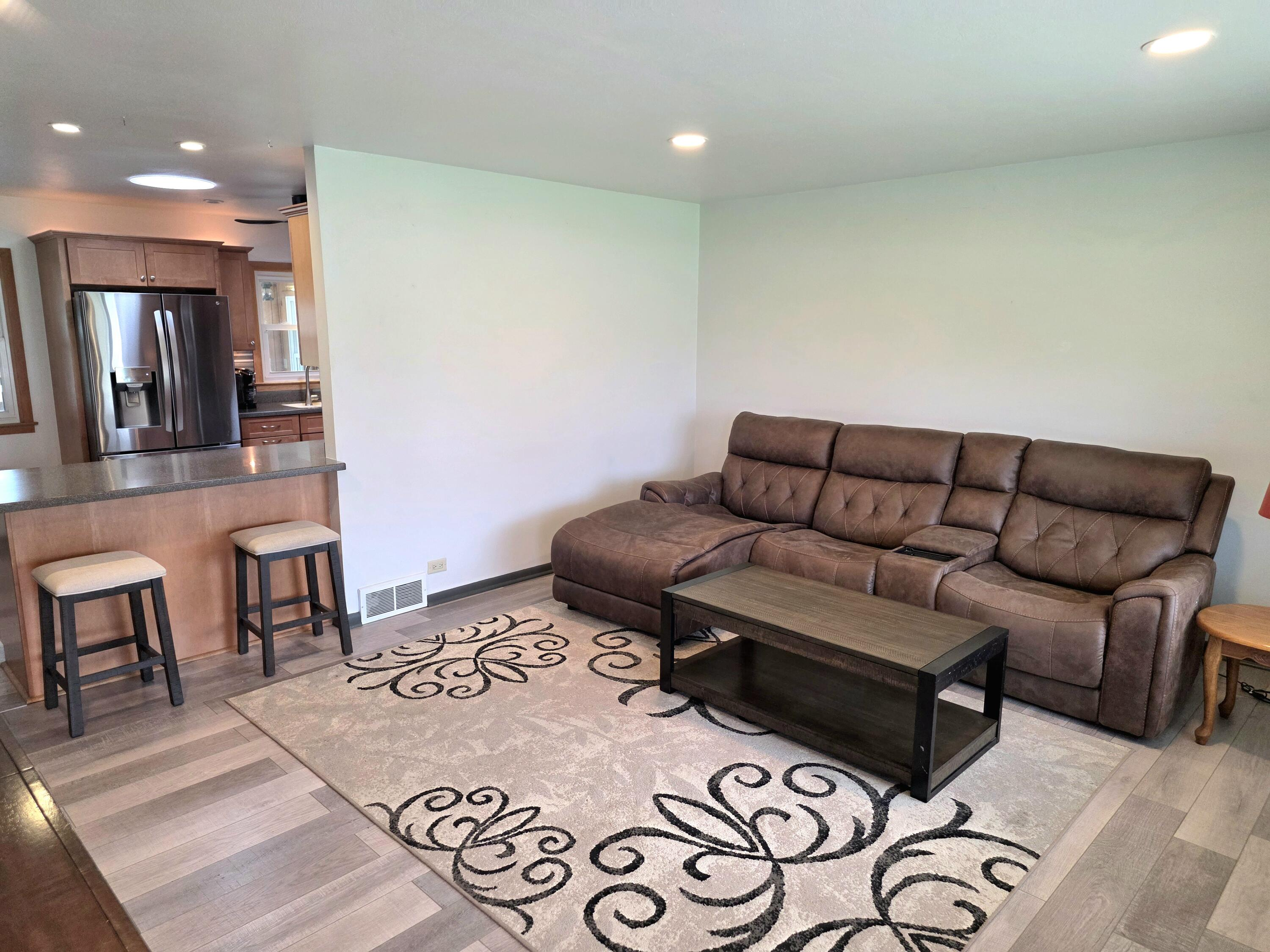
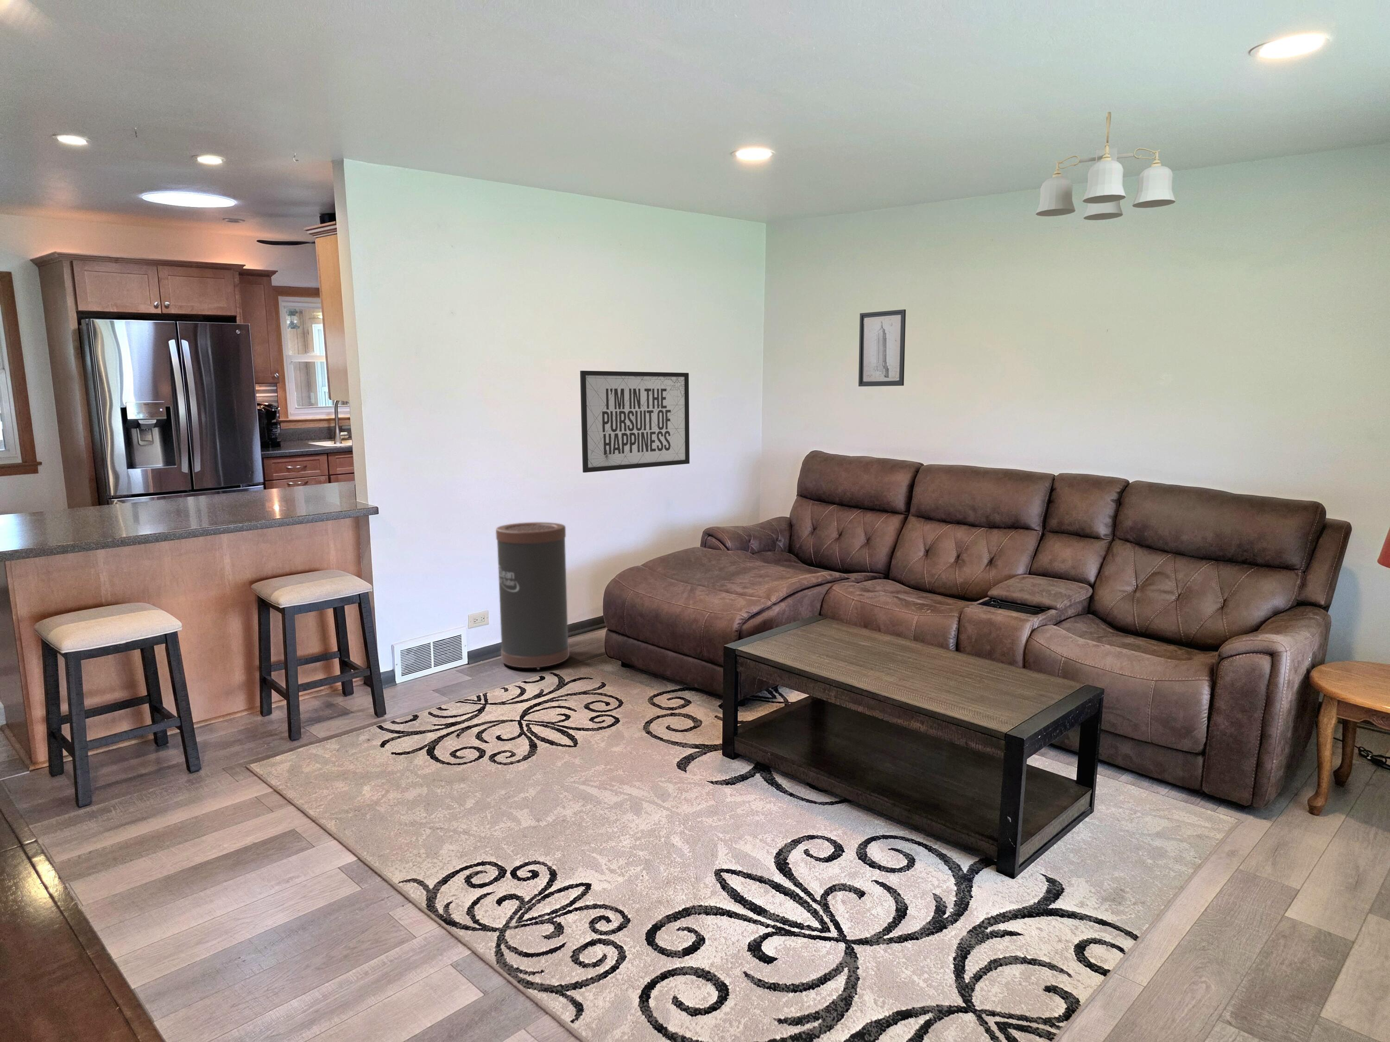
+ mirror (638, 420)
+ wall art (881, 349)
+ trash can (533, 594)
+ ceiling light fixture (1105, 161)
